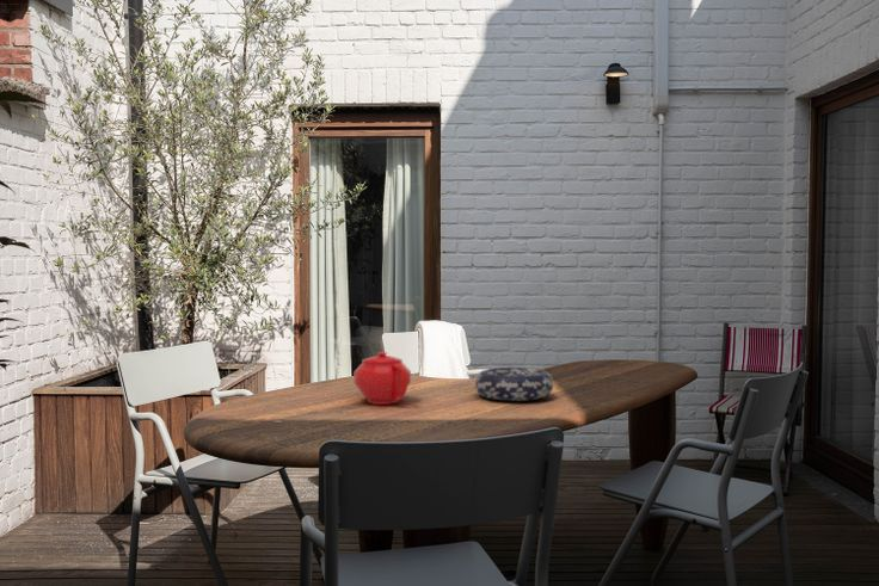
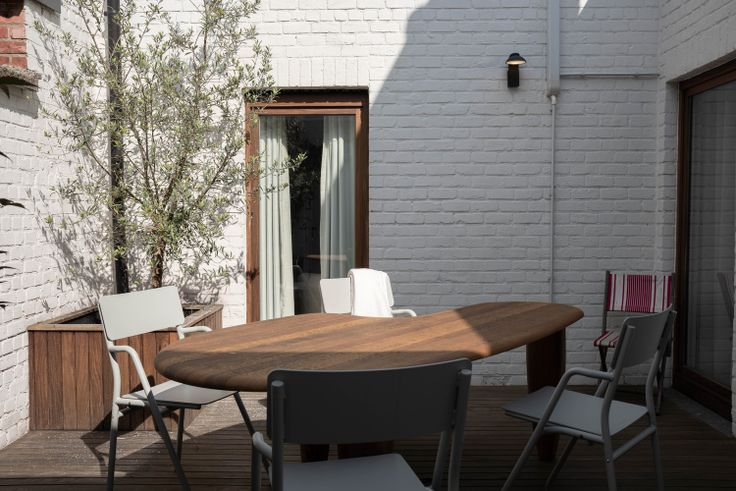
- decorative bowl (514, 383)
- teapot (382, 376)
